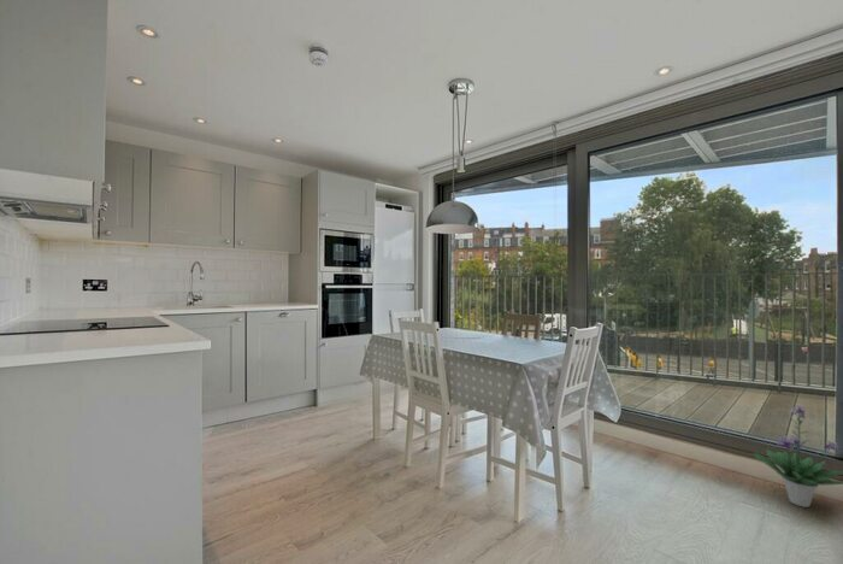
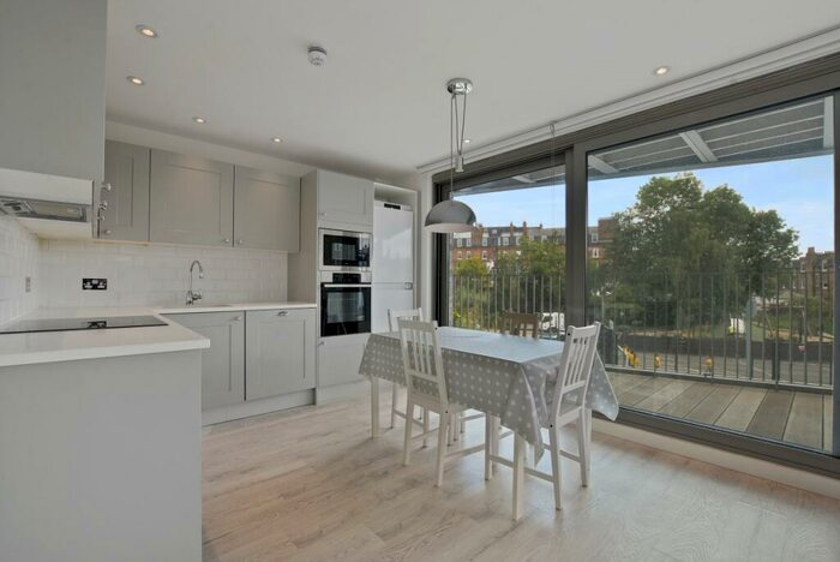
- potted plant (797, 454)
